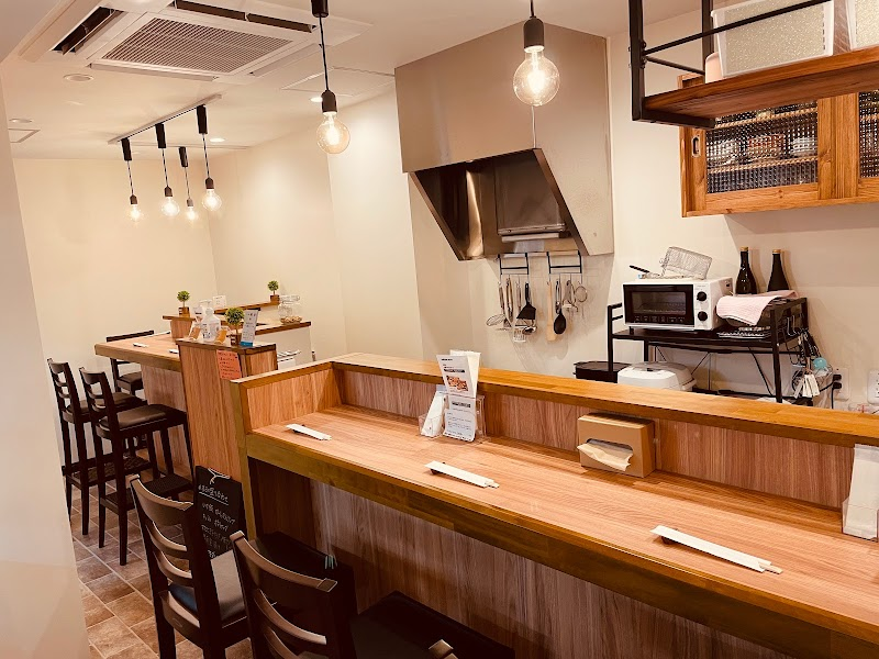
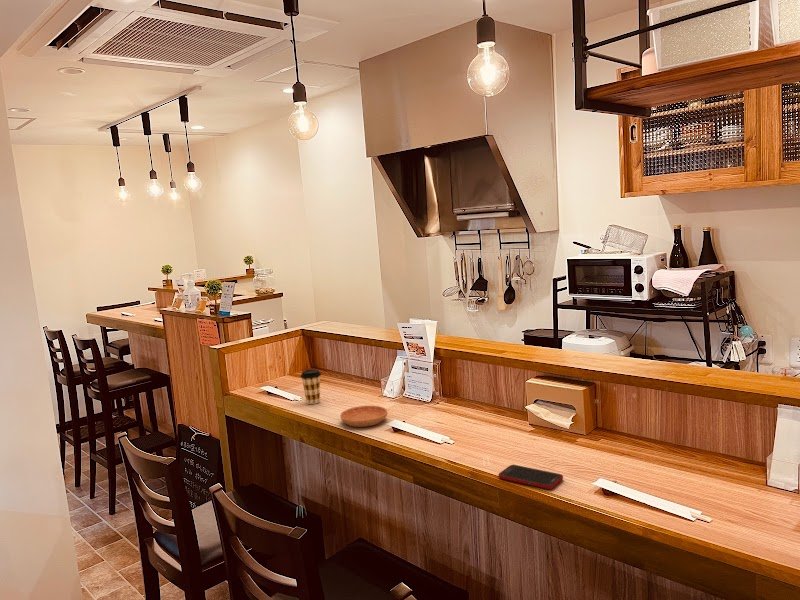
+ saucer (364, 416)
+ cell phone (530, 476)
+ coffee cup (311, 386)
